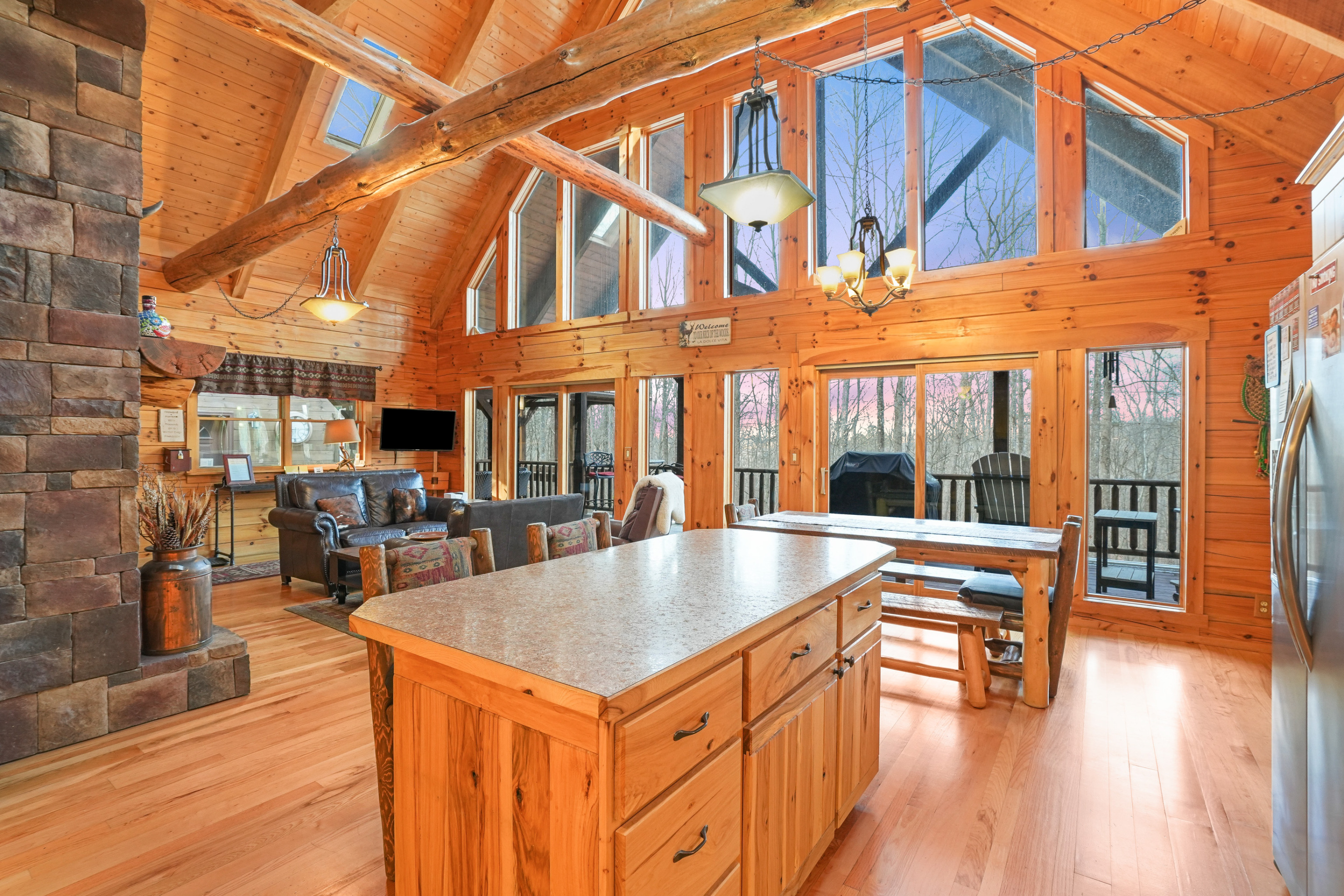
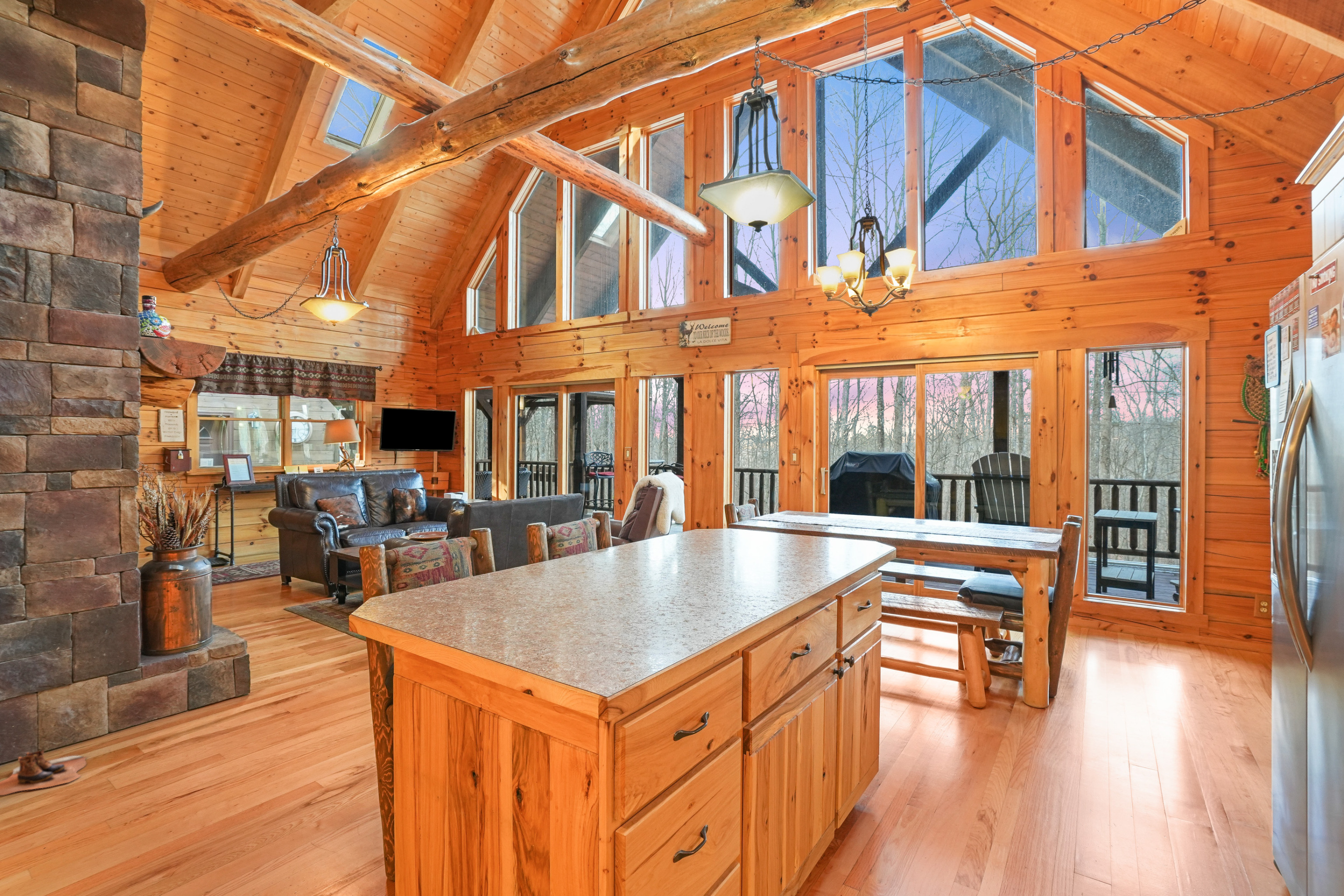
+ boots (43, 764)
